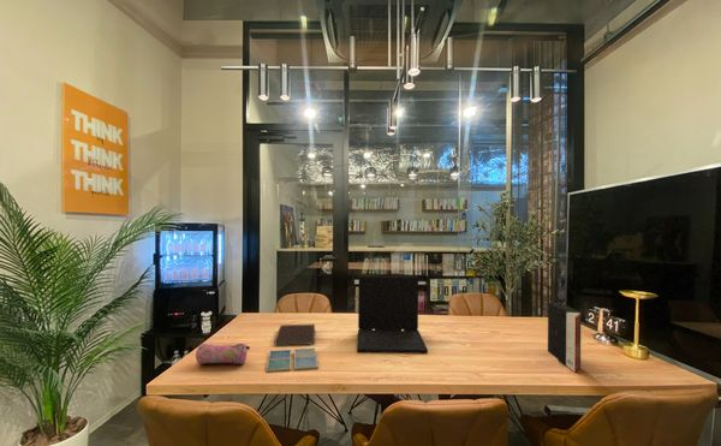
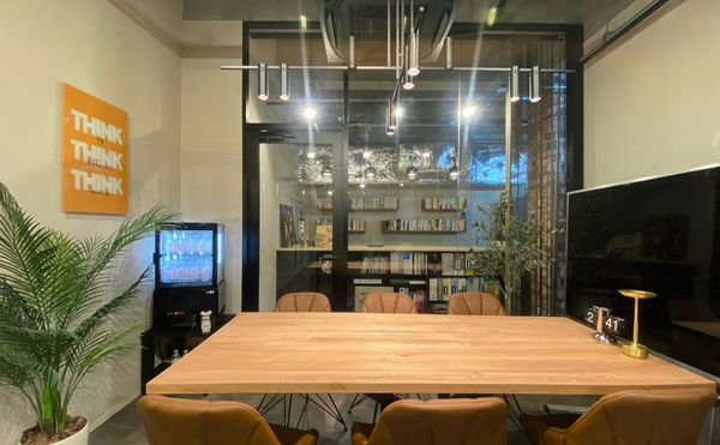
- notebook (296, 333)
- drink coaster (294, 358)
- laptop (389, 310)
- pencil case (222, 352)
- book (566, 334)
